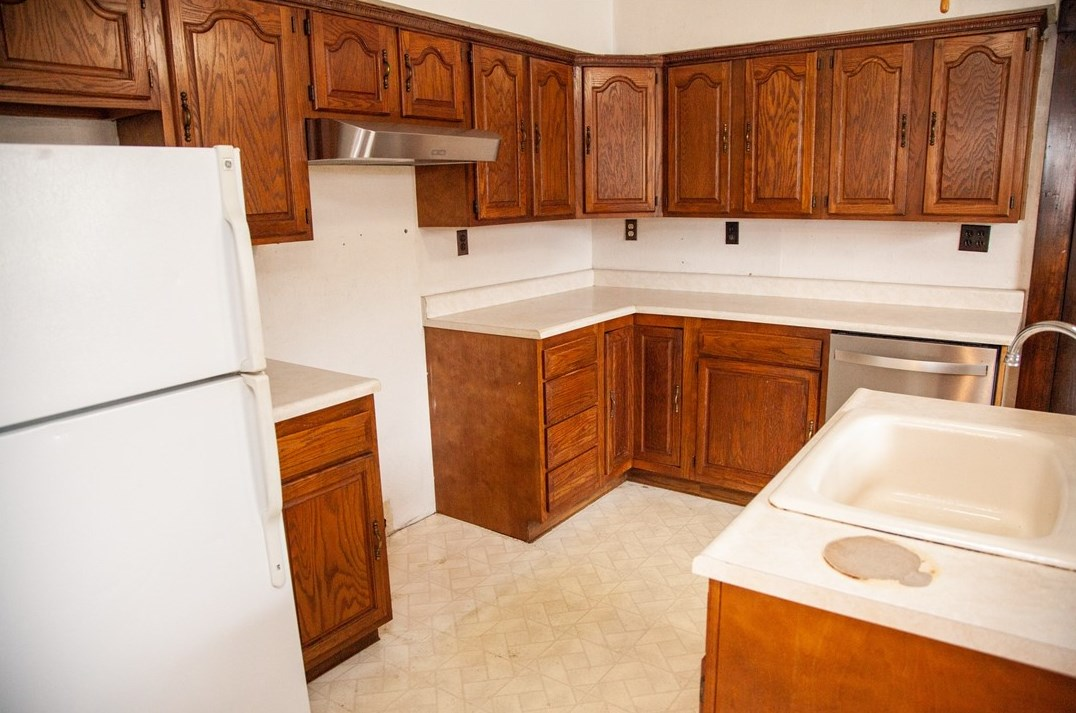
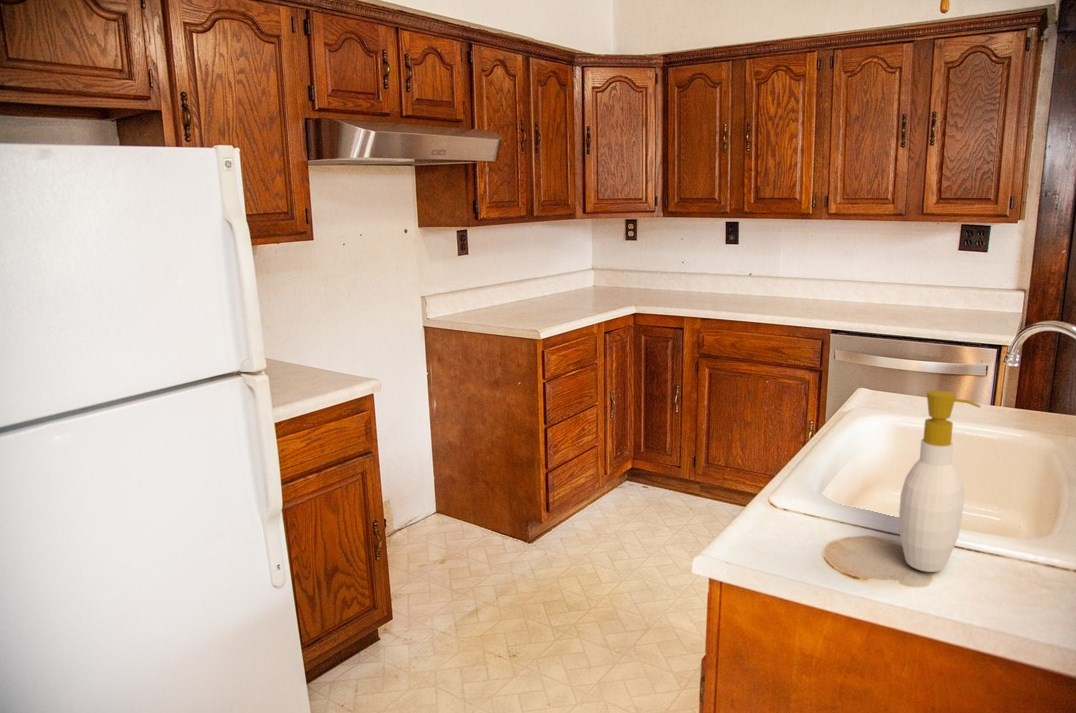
+ soap bottle (937, 479)
